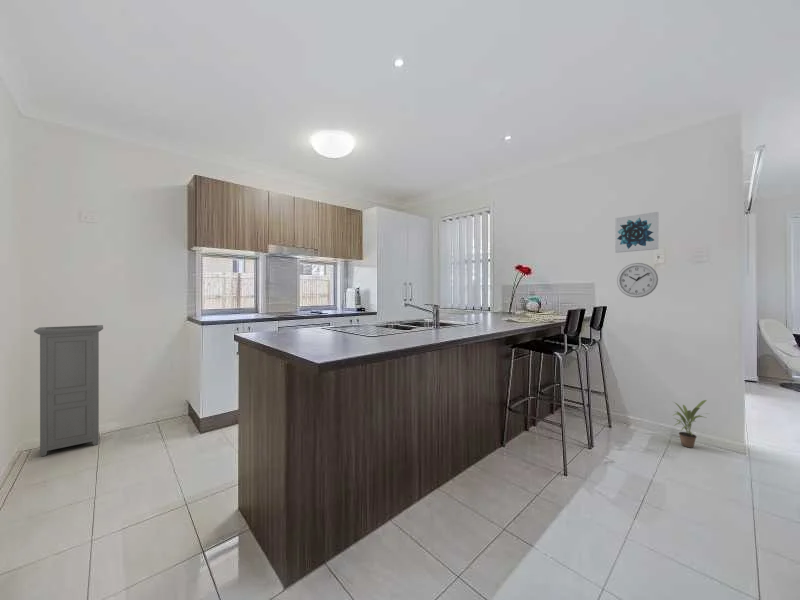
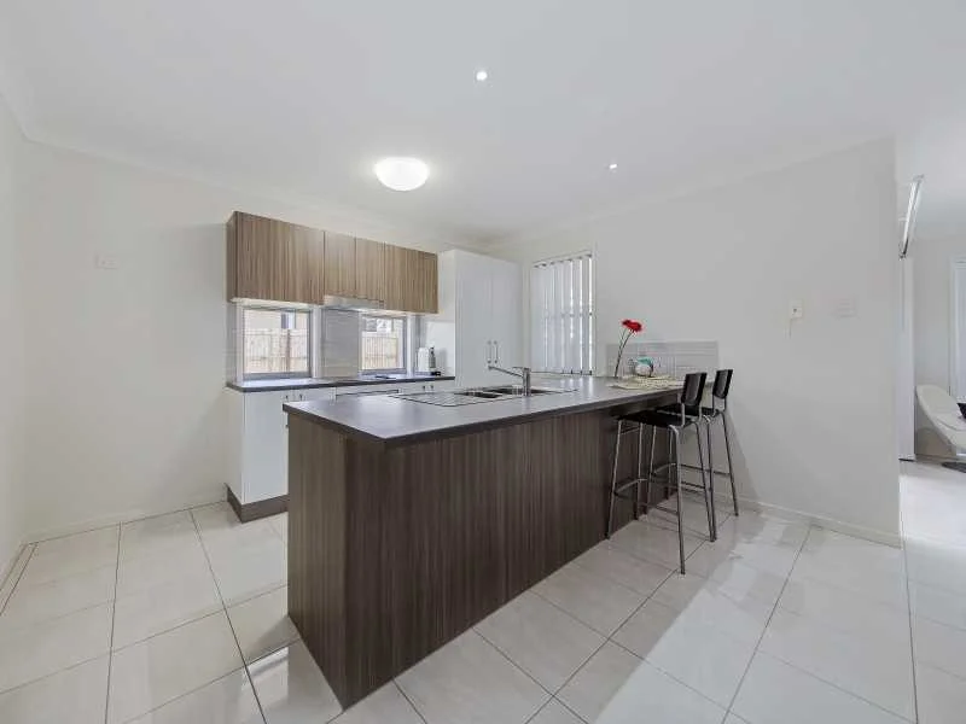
- wall art (636, 233)
- potted plant (690, 423)
- wall clock (636, 280)
- cabinet (71, 386)
